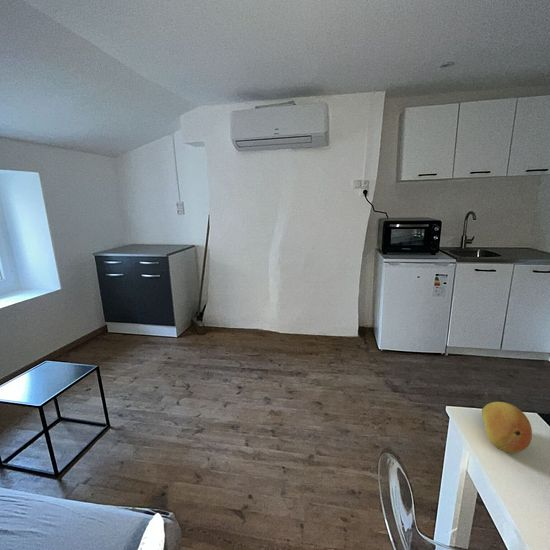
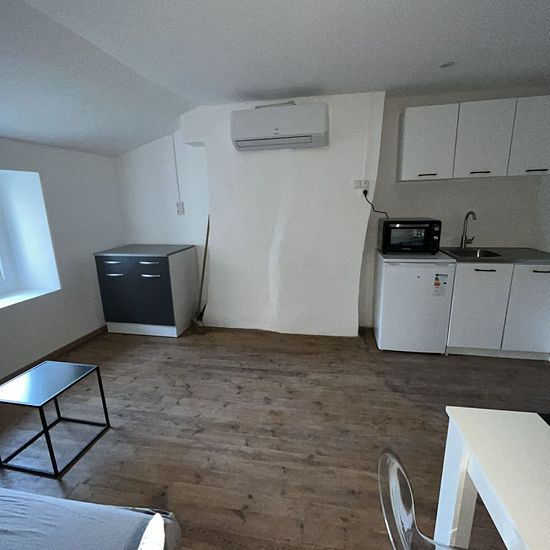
- fruit (505, 423)
